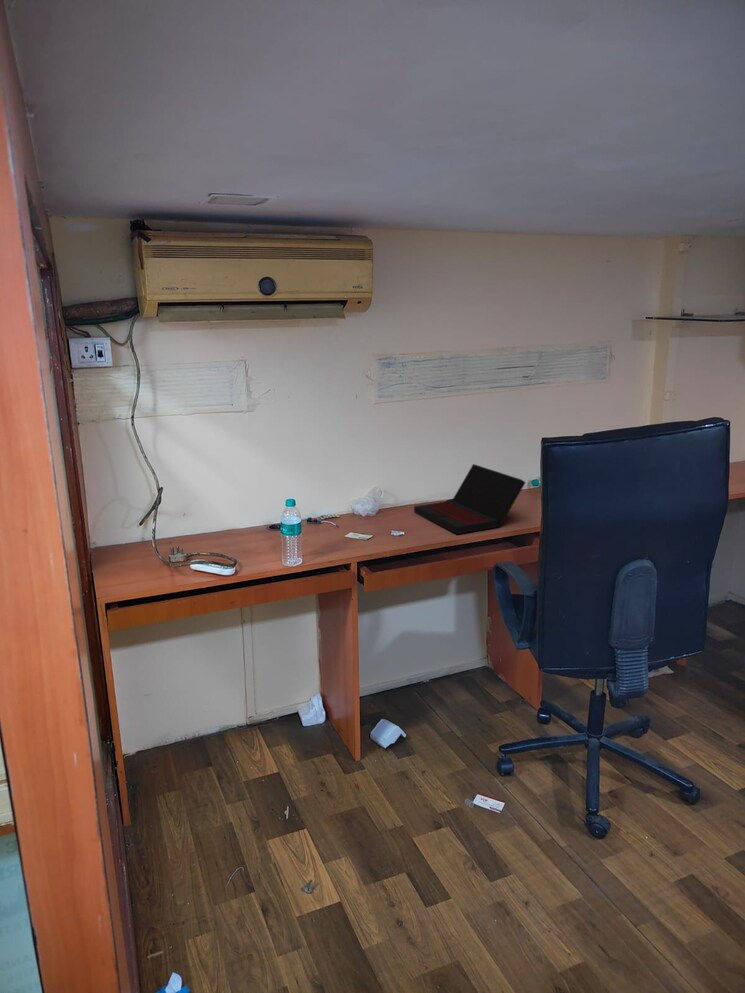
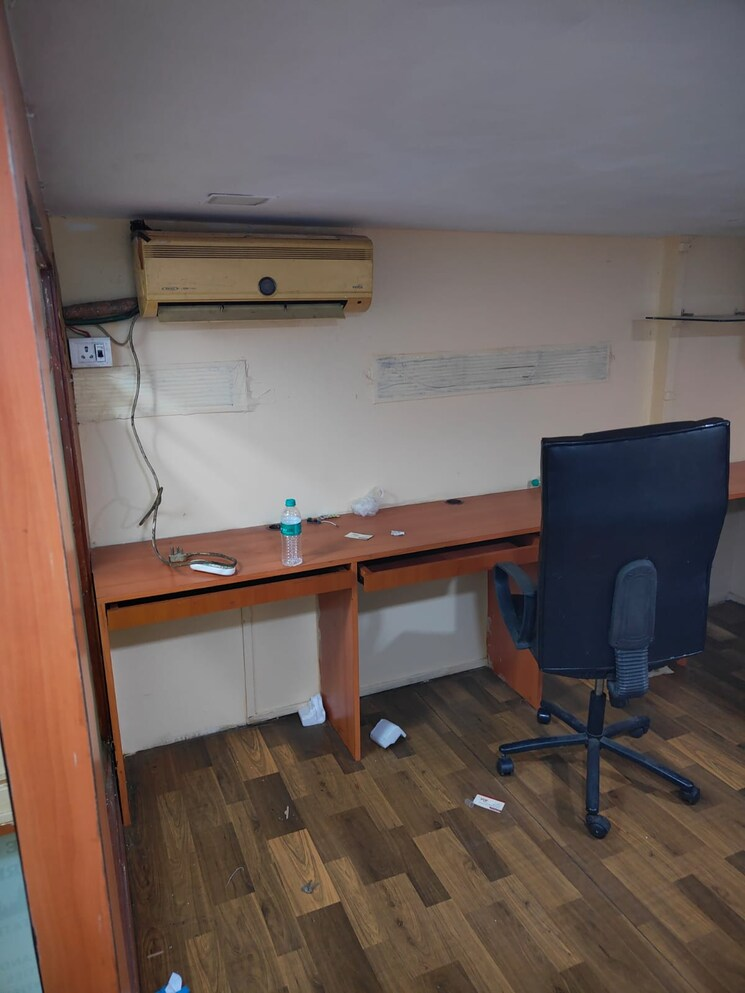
- laptop (467, 496)
